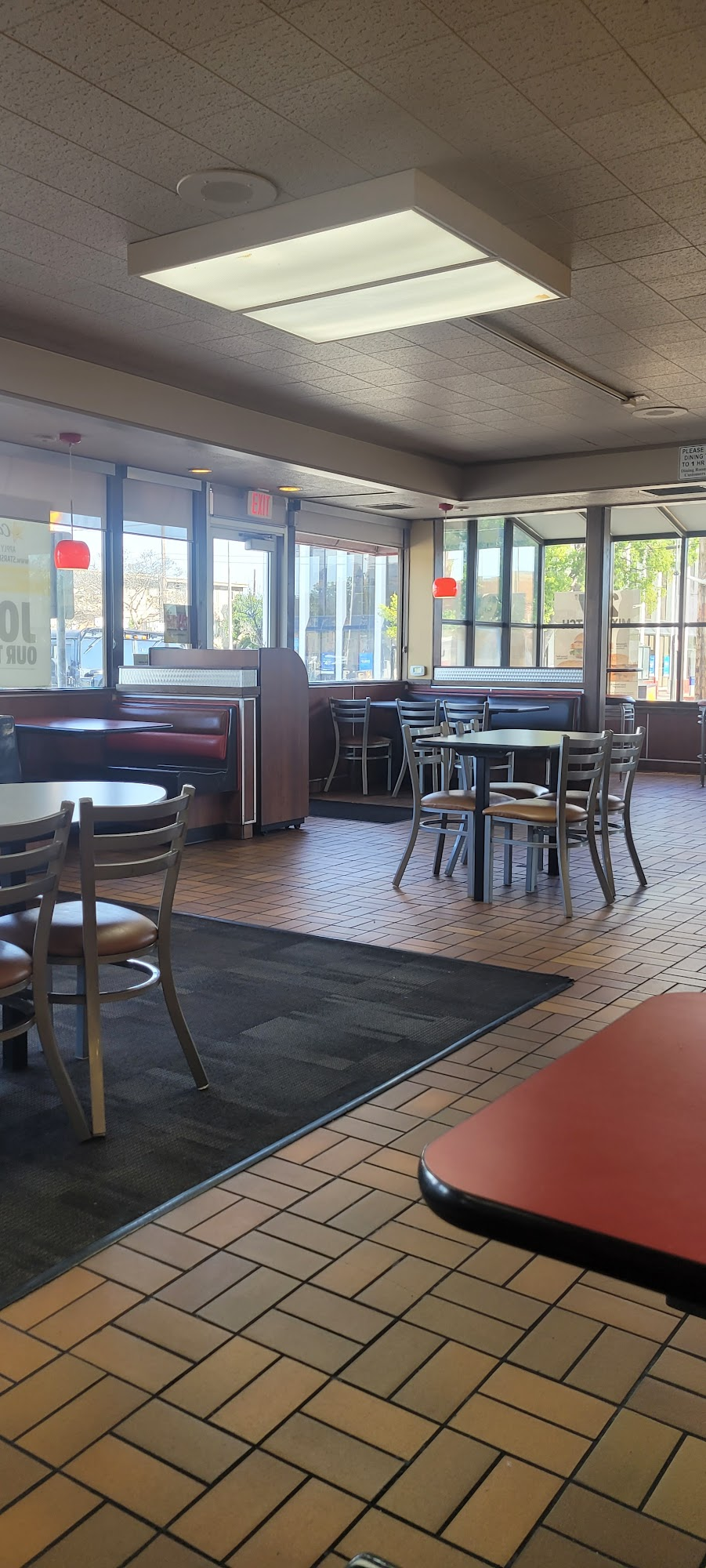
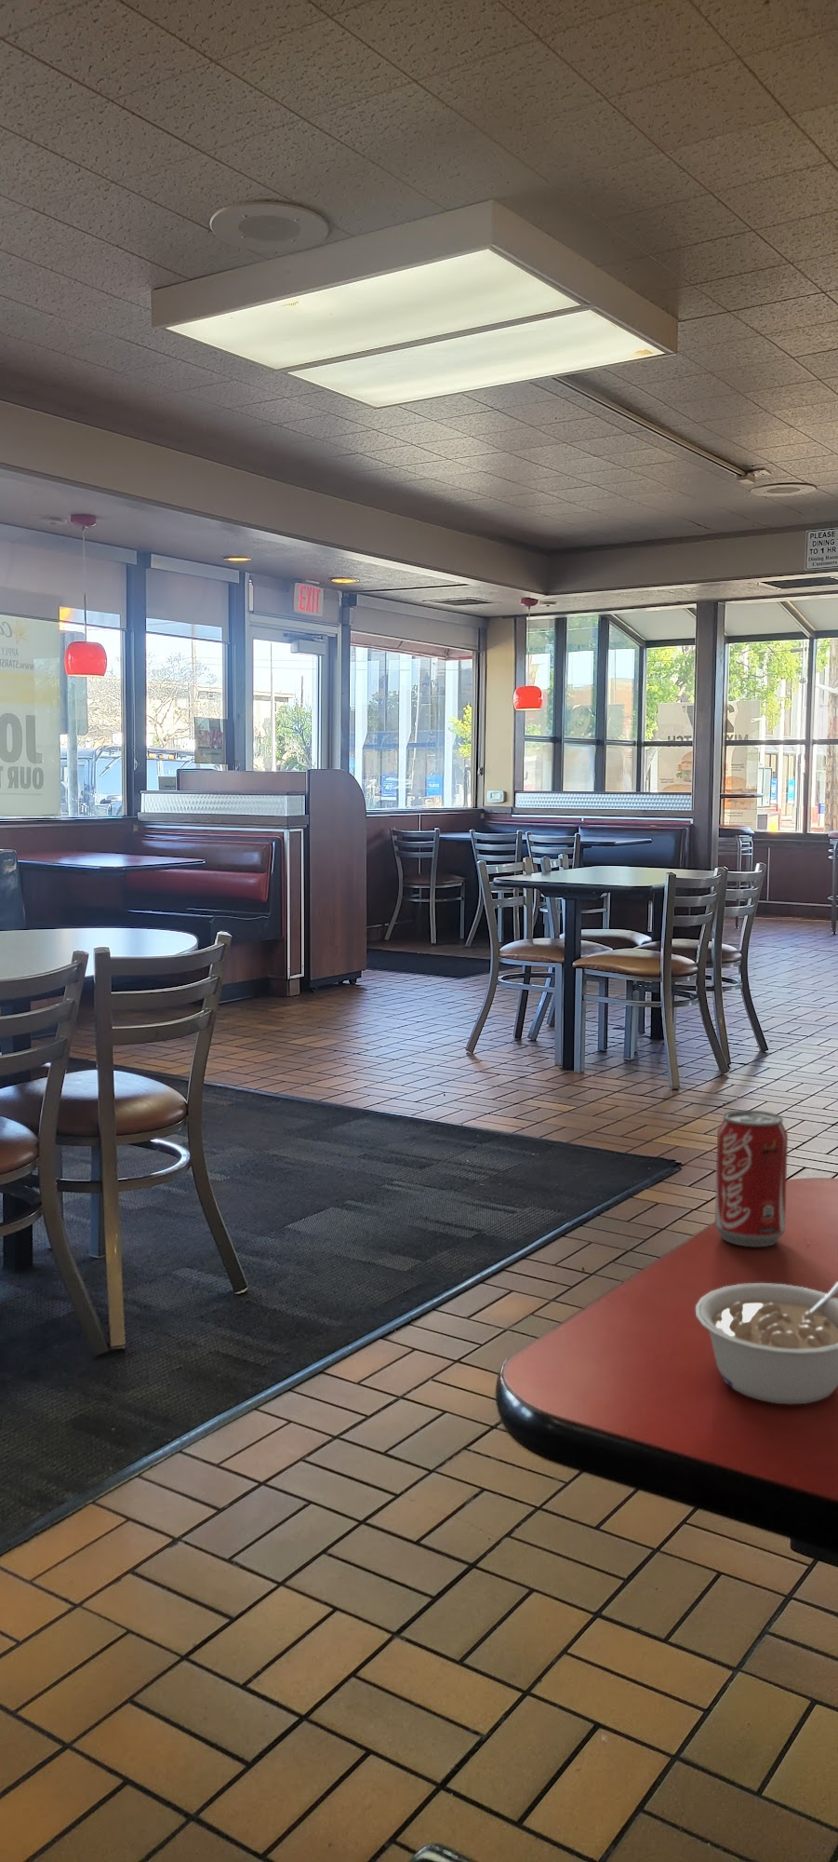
+ soda can (750, 1177)
+ legume (779, 1337)
